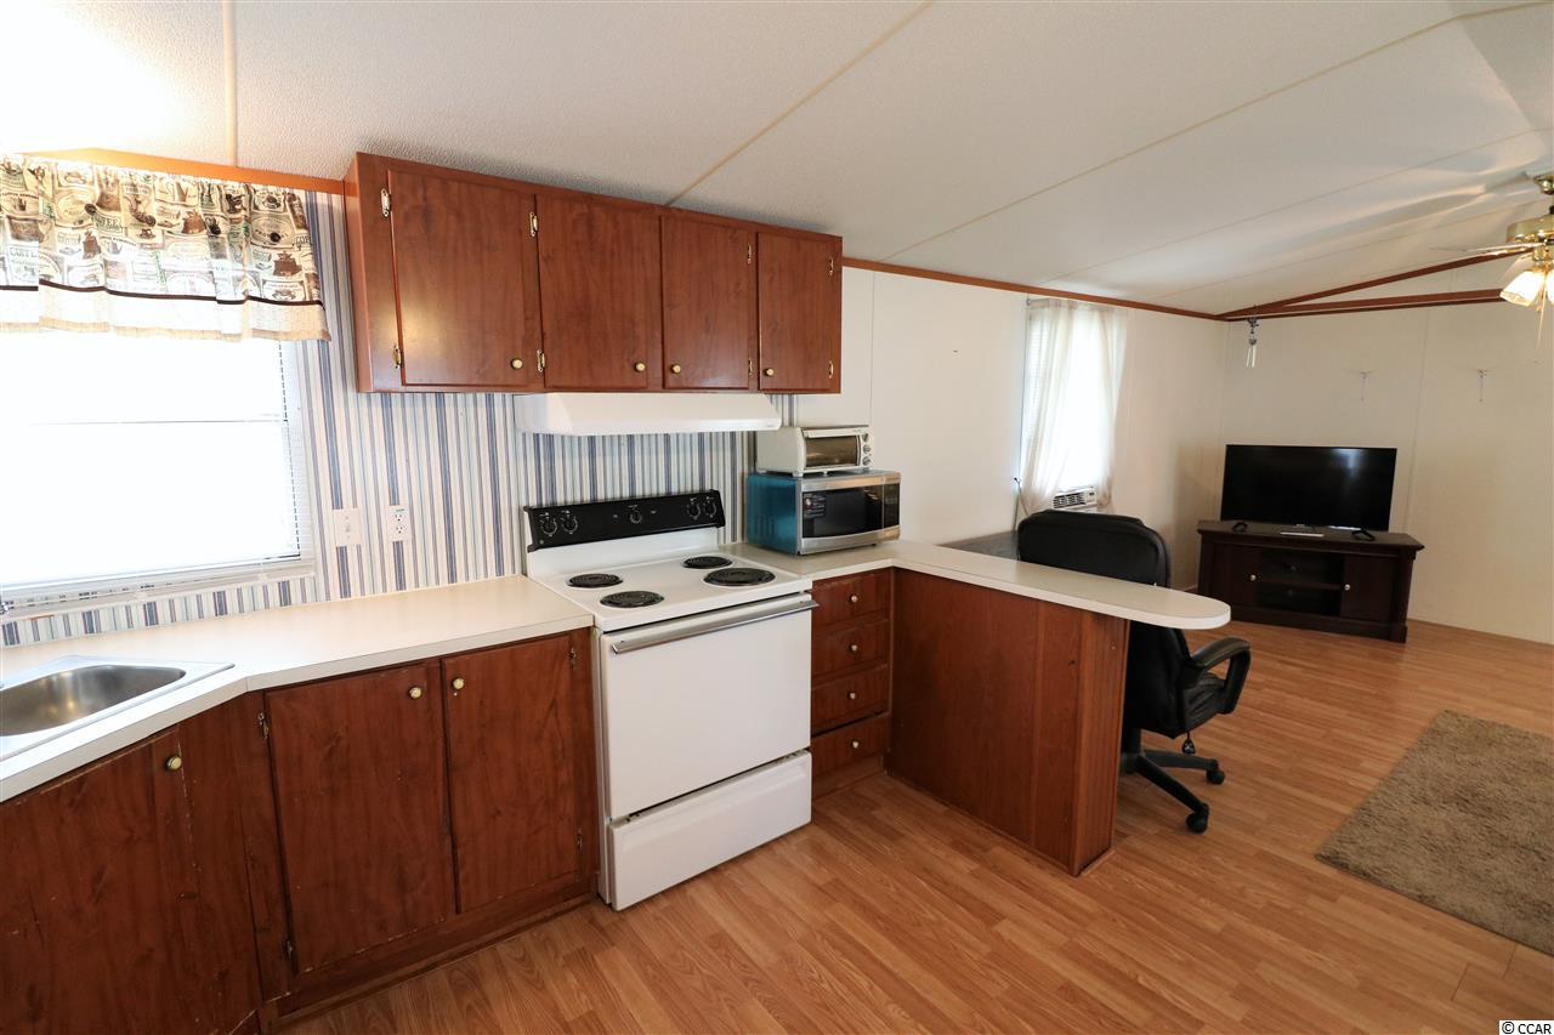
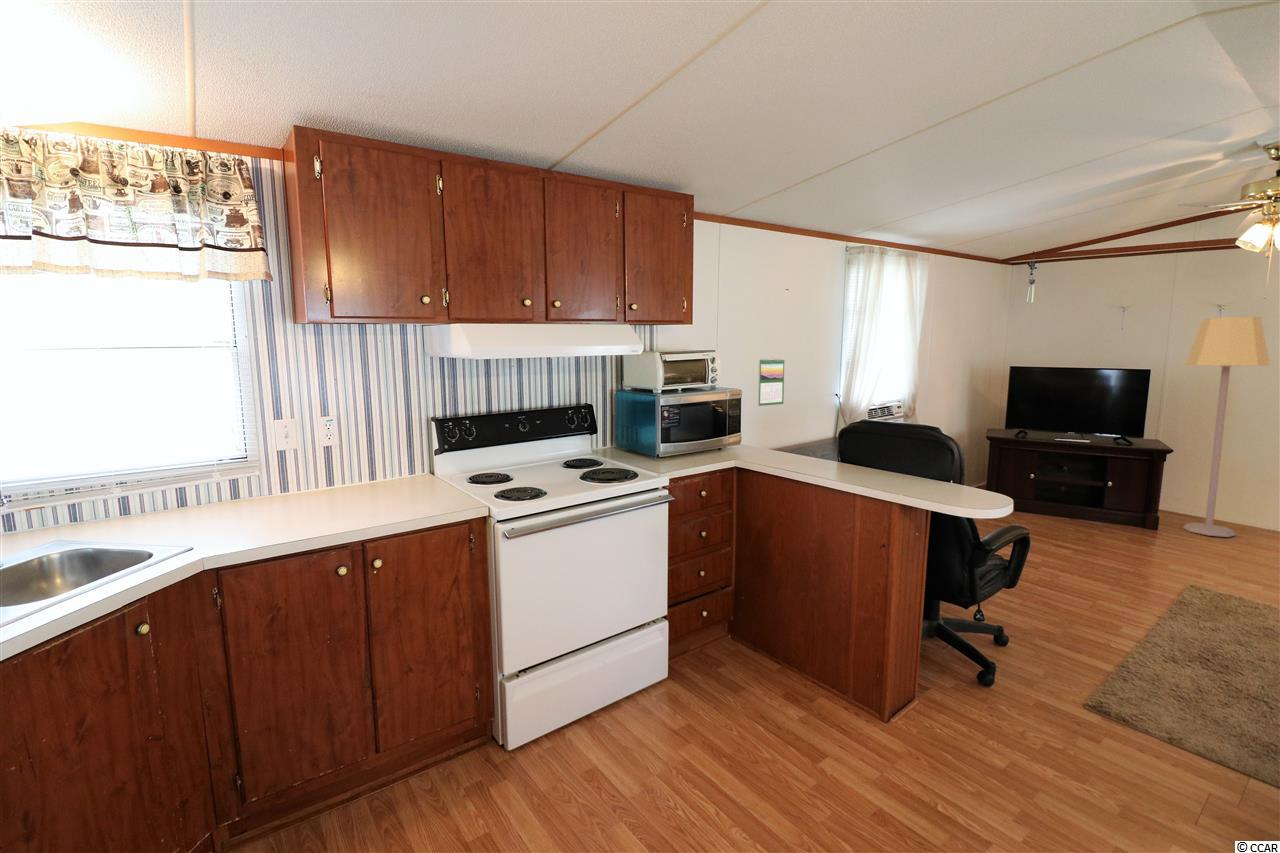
+ lamp (1219, 426)
+ calendar (771, 381)
